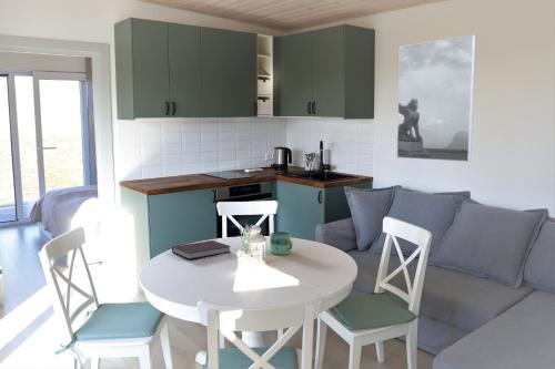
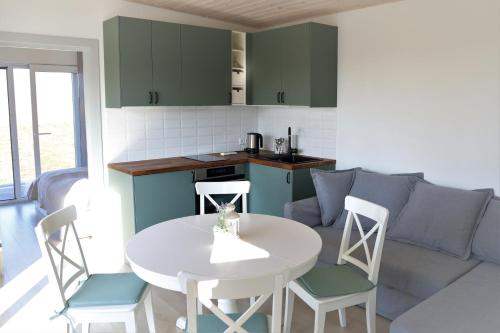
- mug (282, 243)
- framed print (433, 101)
- notebook (201, 248)
